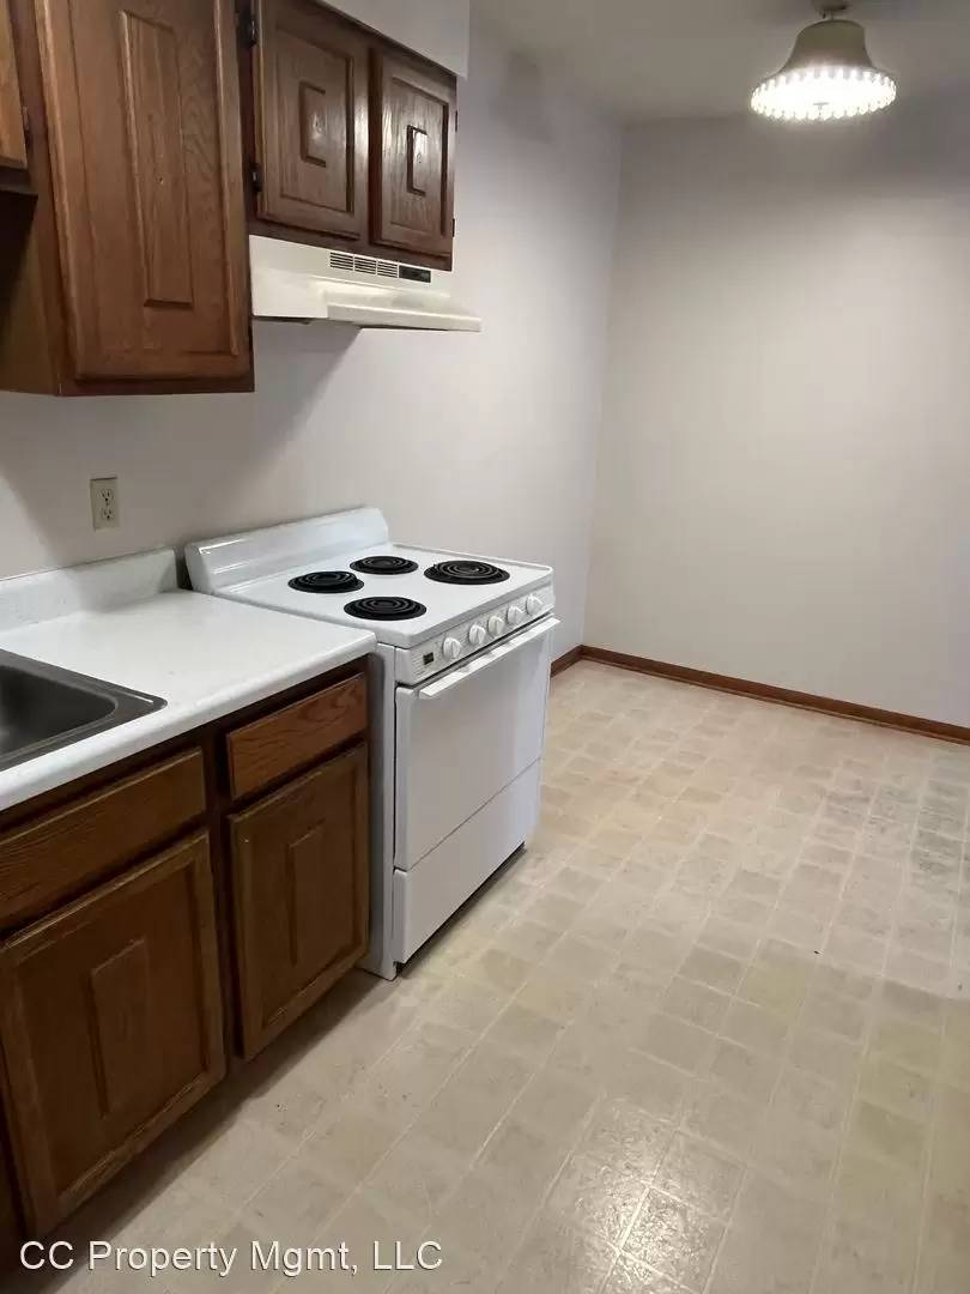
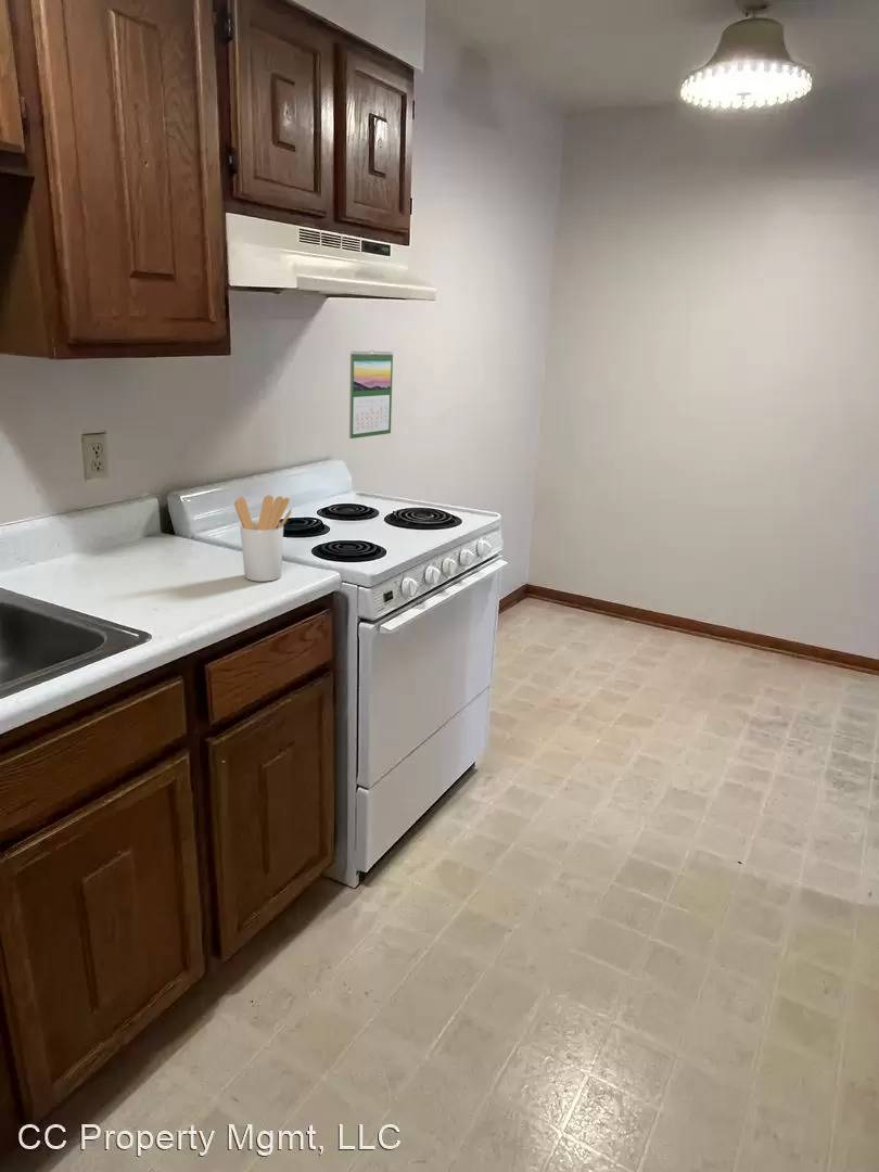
+ utensil holder (266, 535)
+ calendar (371, 393)
